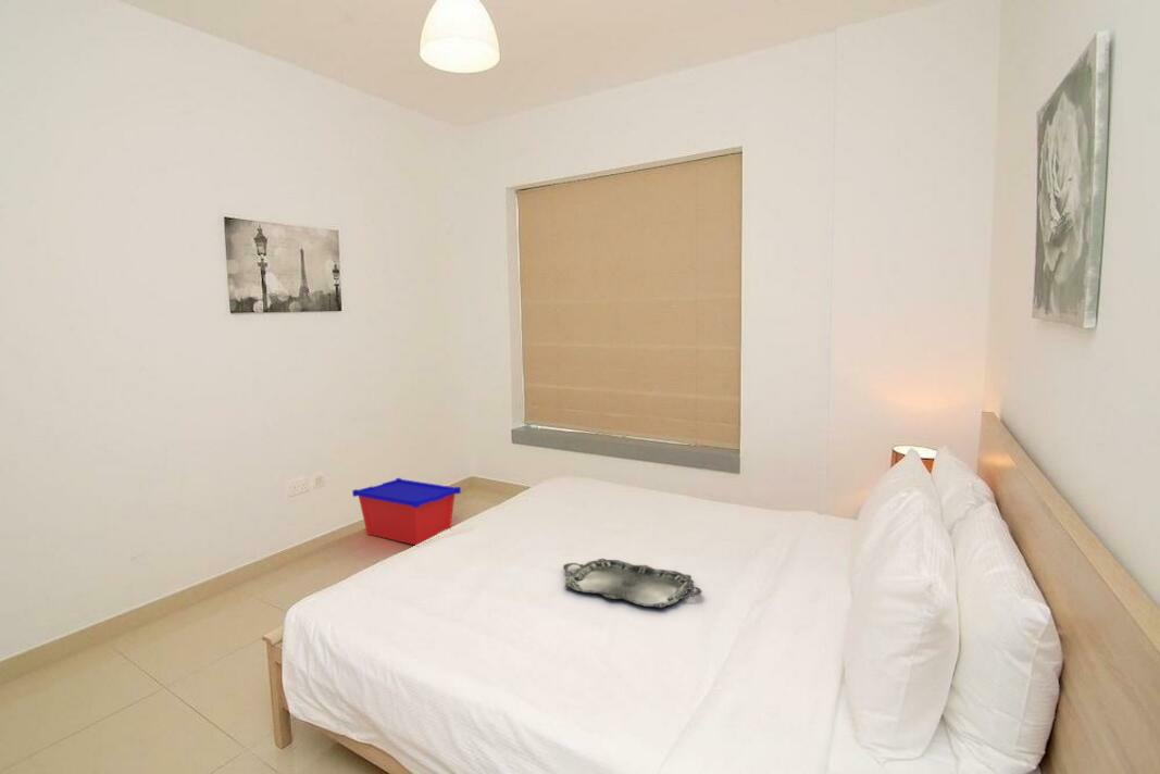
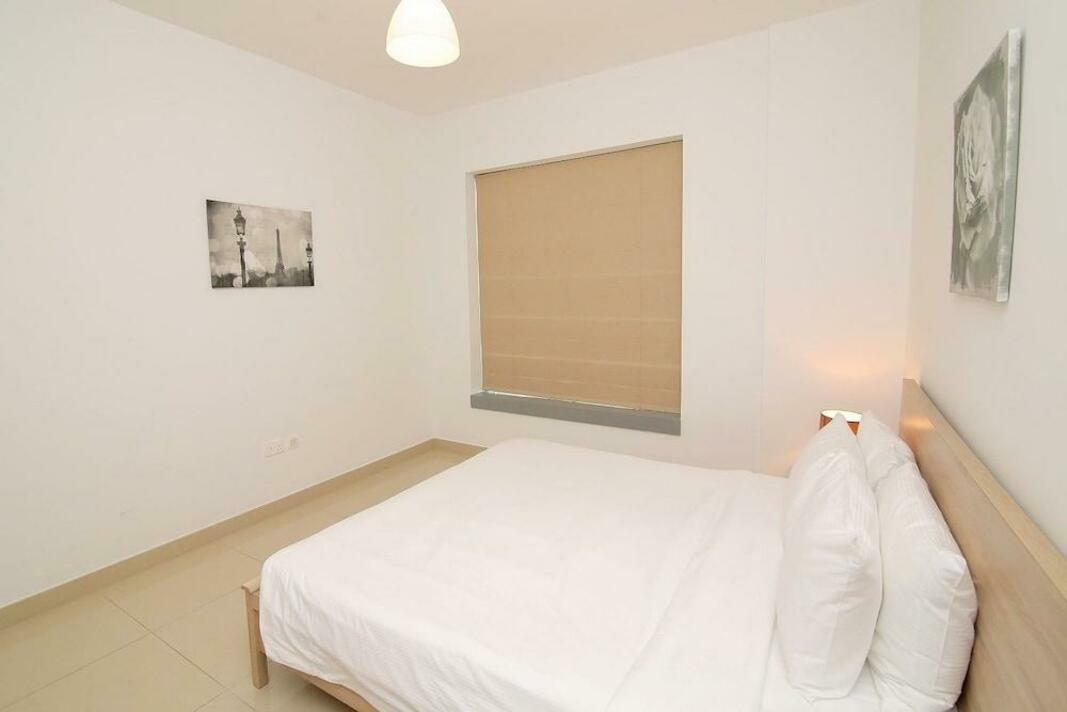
- serving tray (628, 580)
- storage bin (407, 511)
